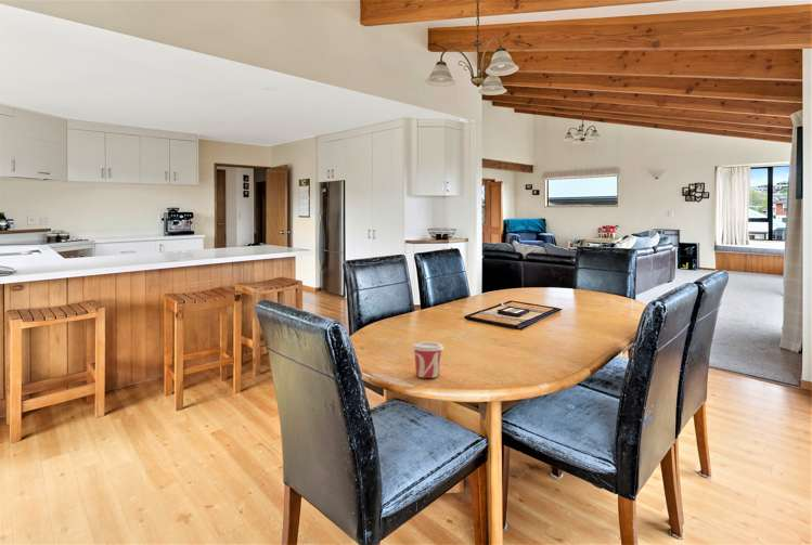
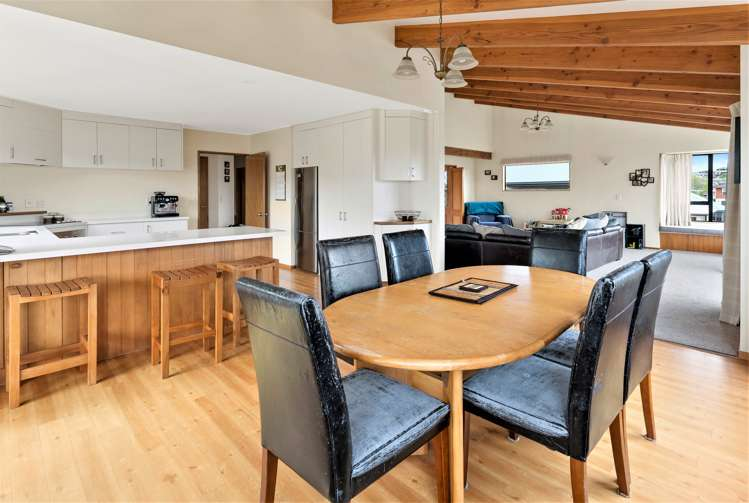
- cup (427, 360)
